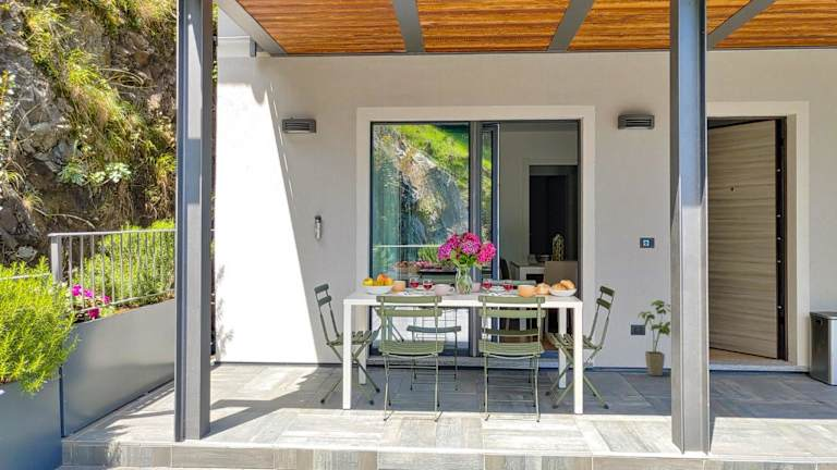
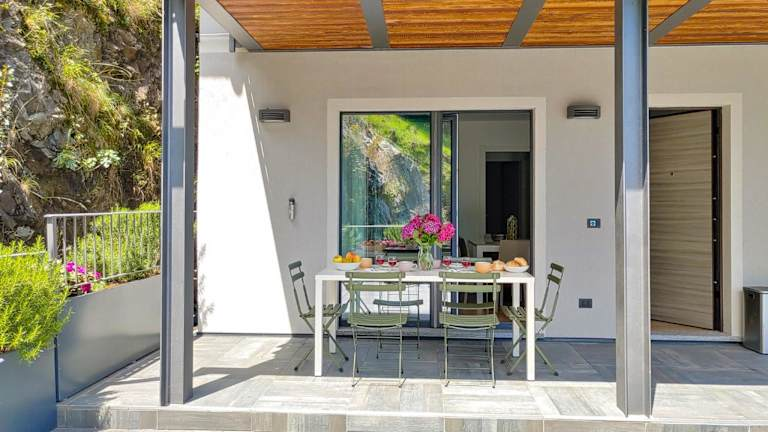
- house plant (658, 337)
